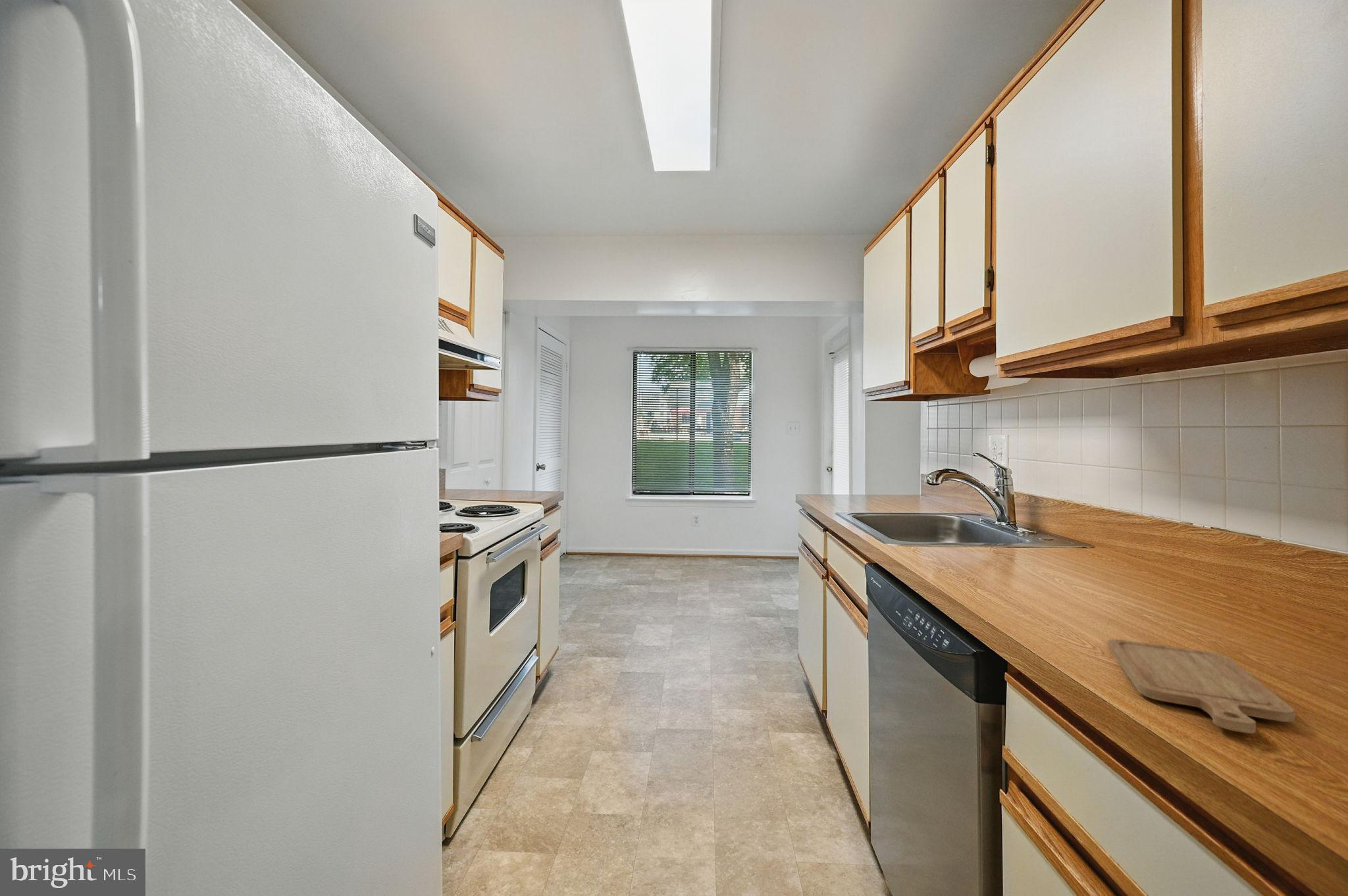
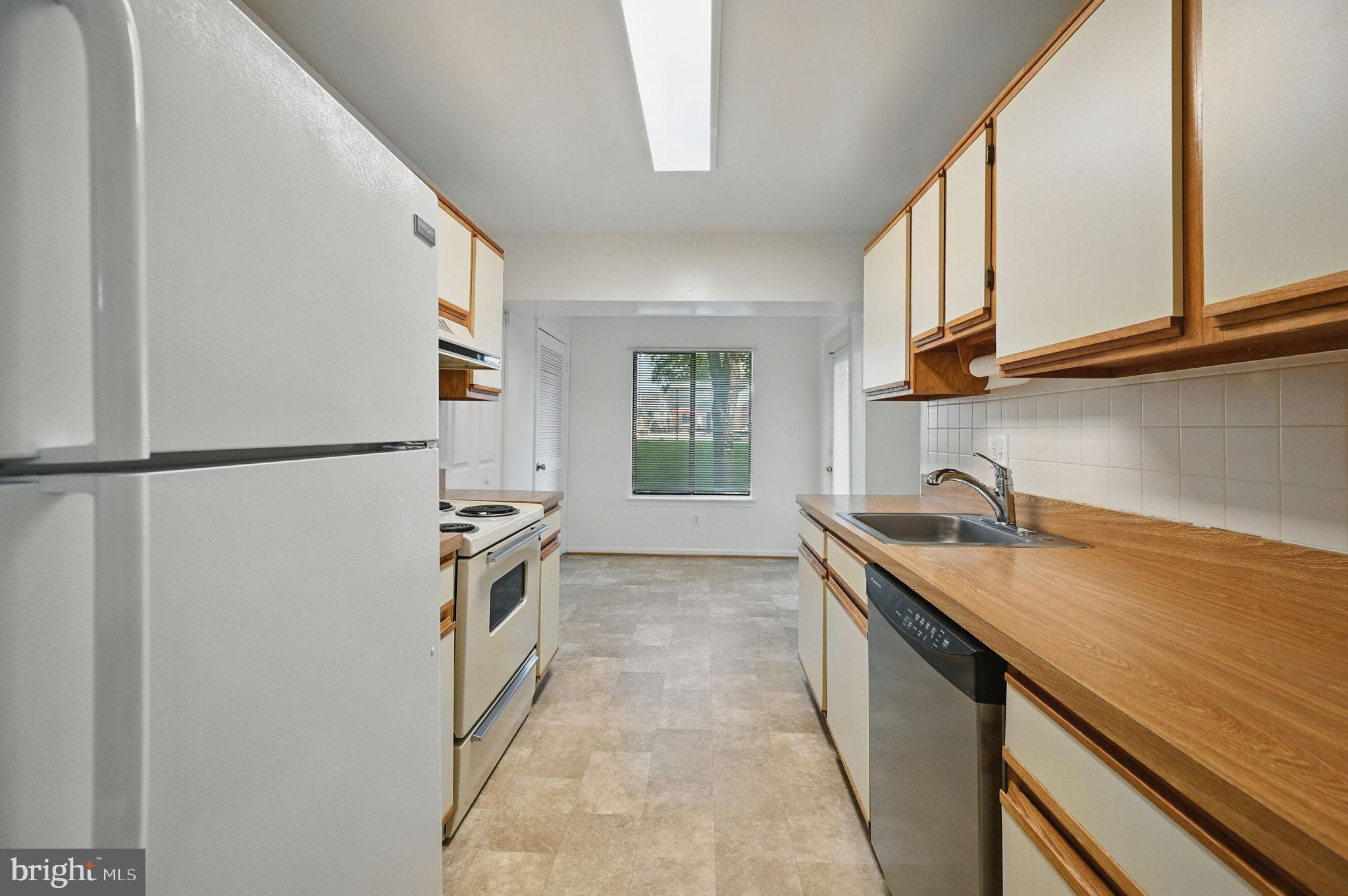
- chopping board (1194, 681)
